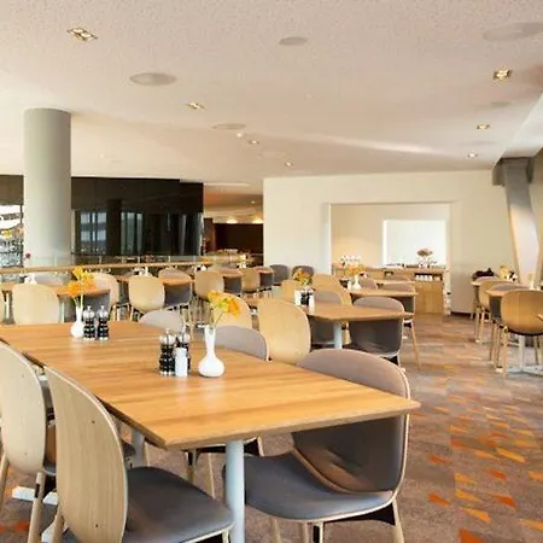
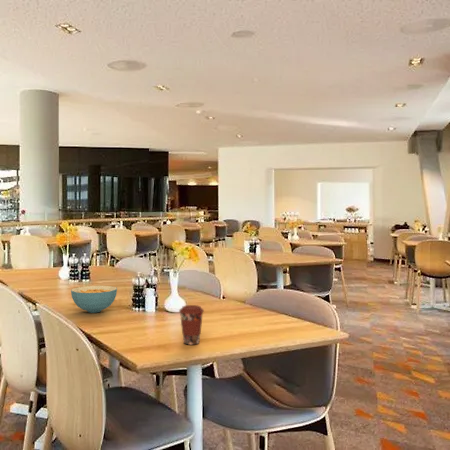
+ cereal bowl (94, 300)
+ coffee cup (191, 324)
